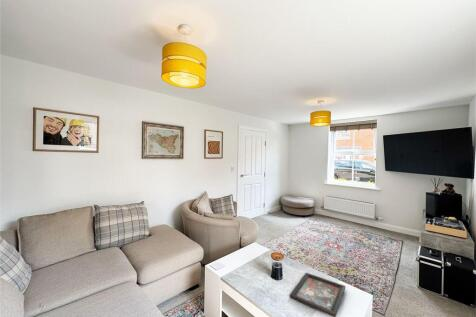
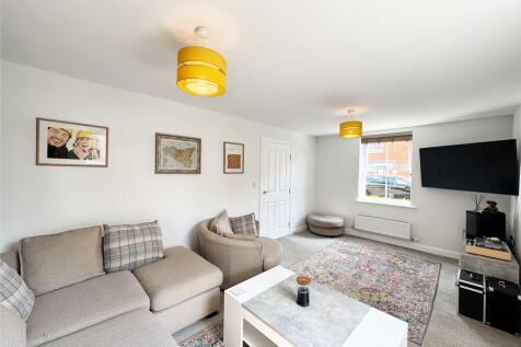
- decorative tray (318, 291)
